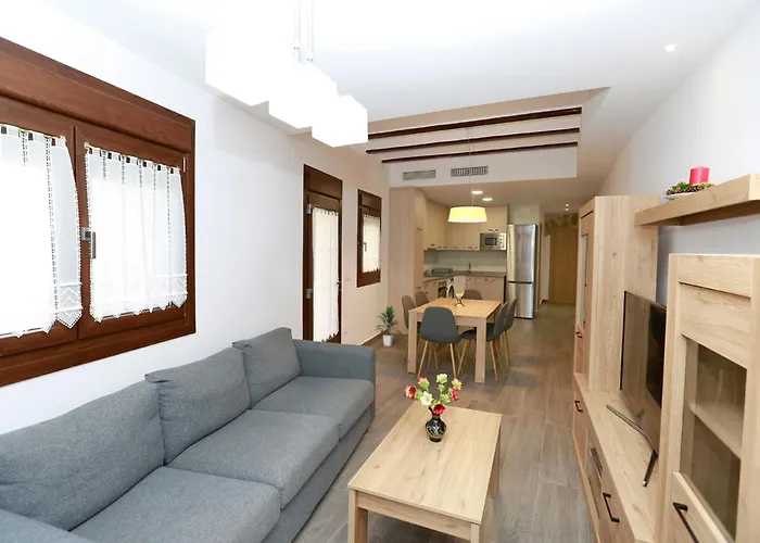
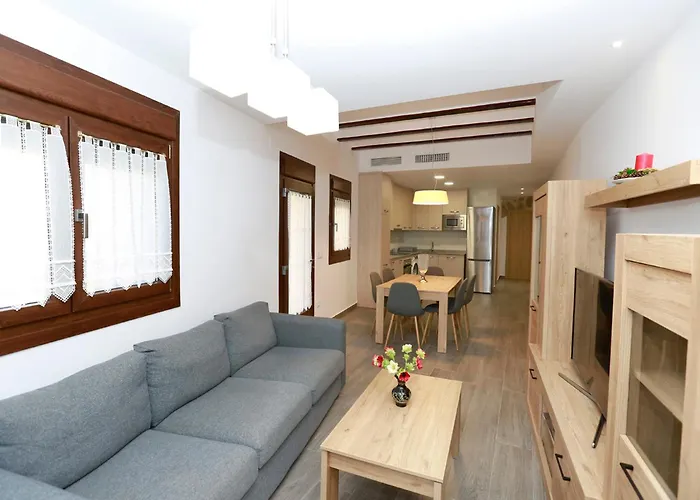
- indoor plant (389, 325)
